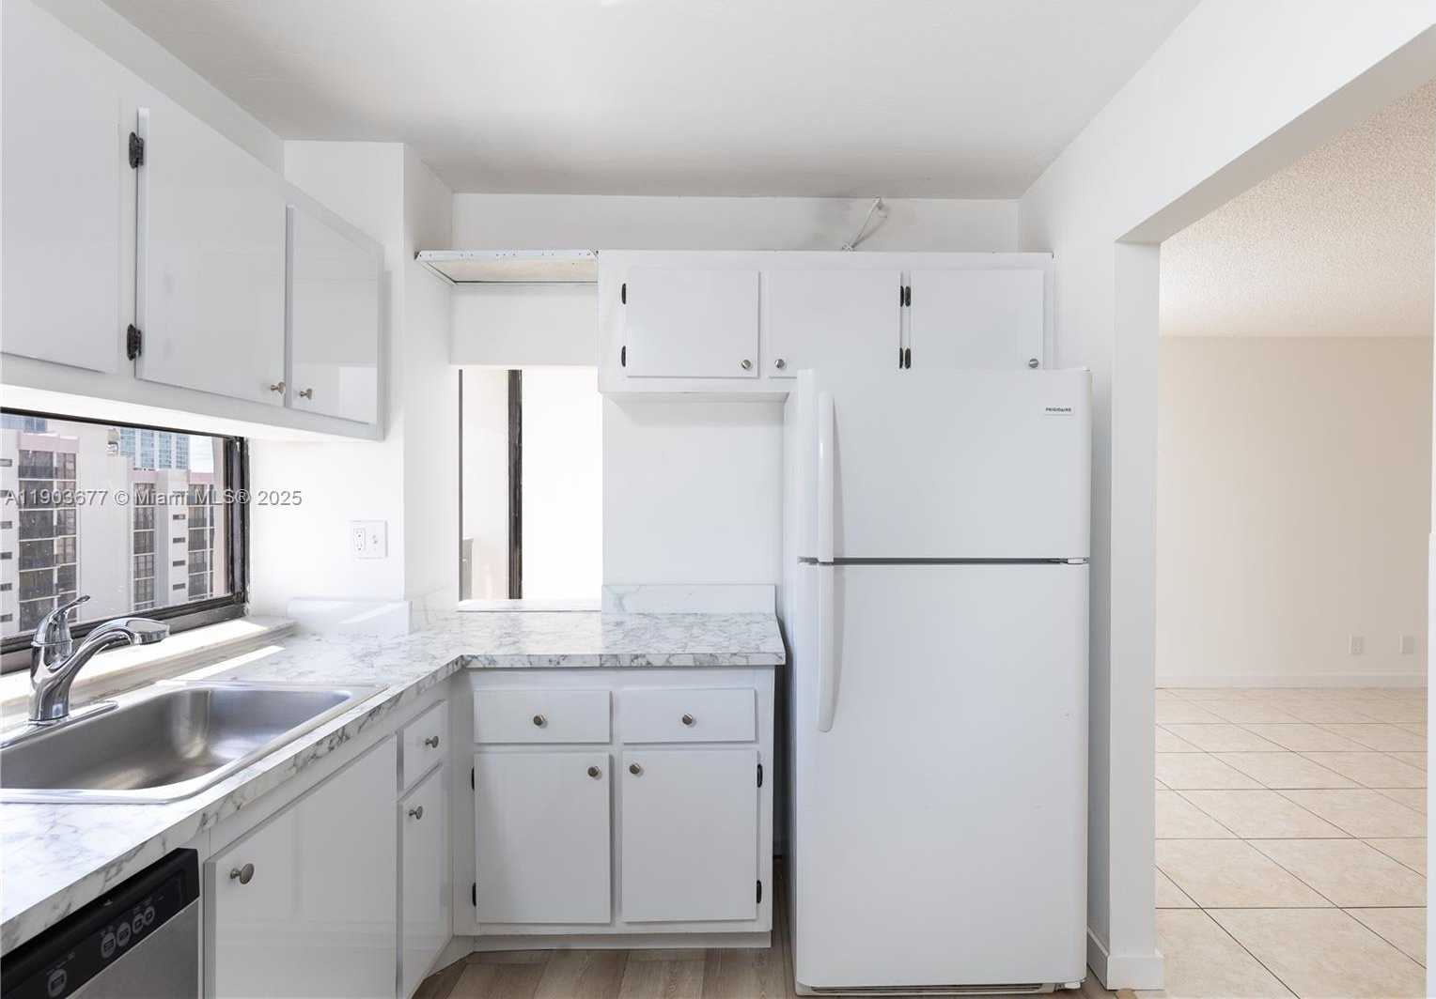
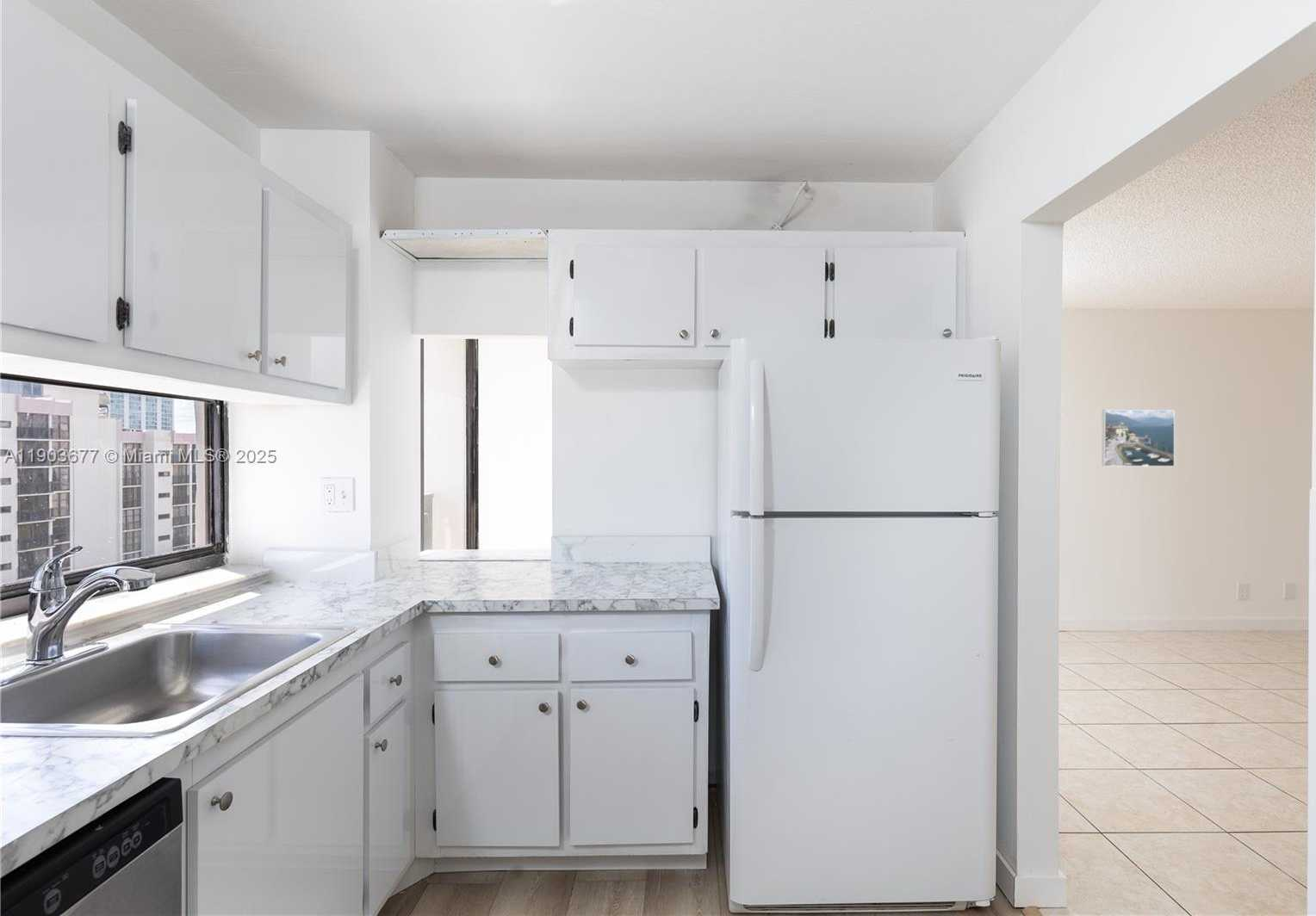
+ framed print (1138, 438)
